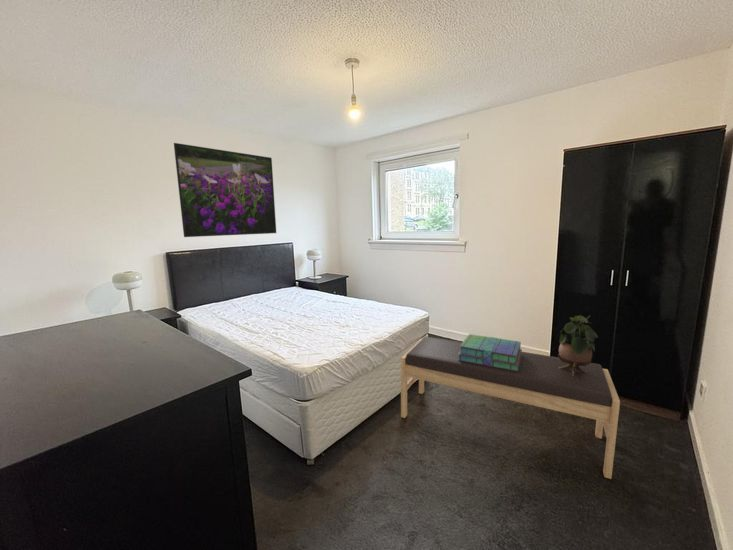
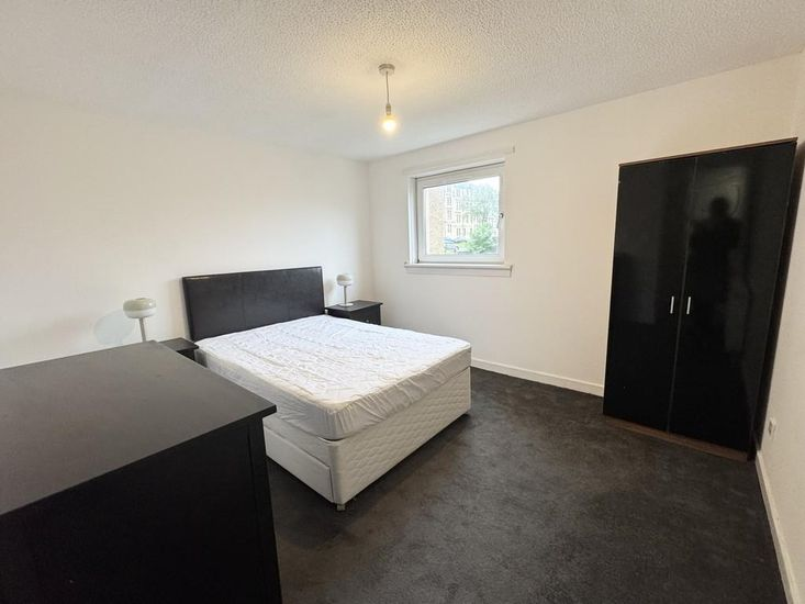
- stack of books (490, 350)
- bench (497, 392)
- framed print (231, 193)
- potted plant (577, 343)
